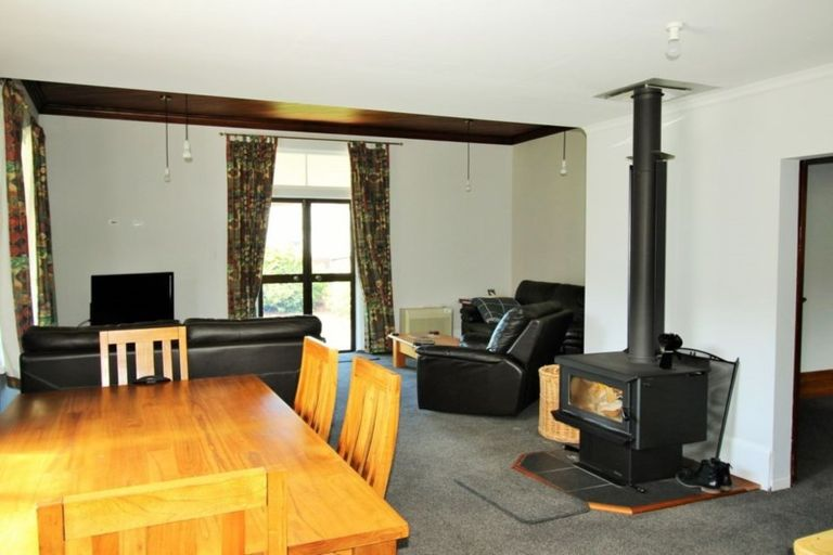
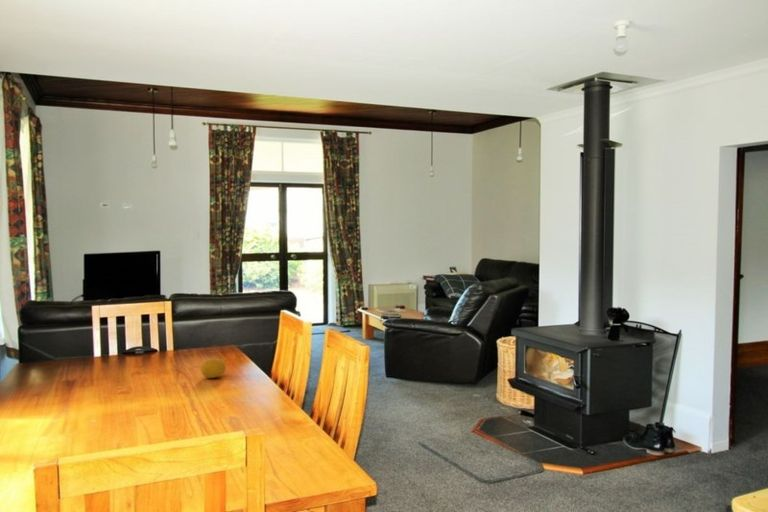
+ fruit (213, 367)
